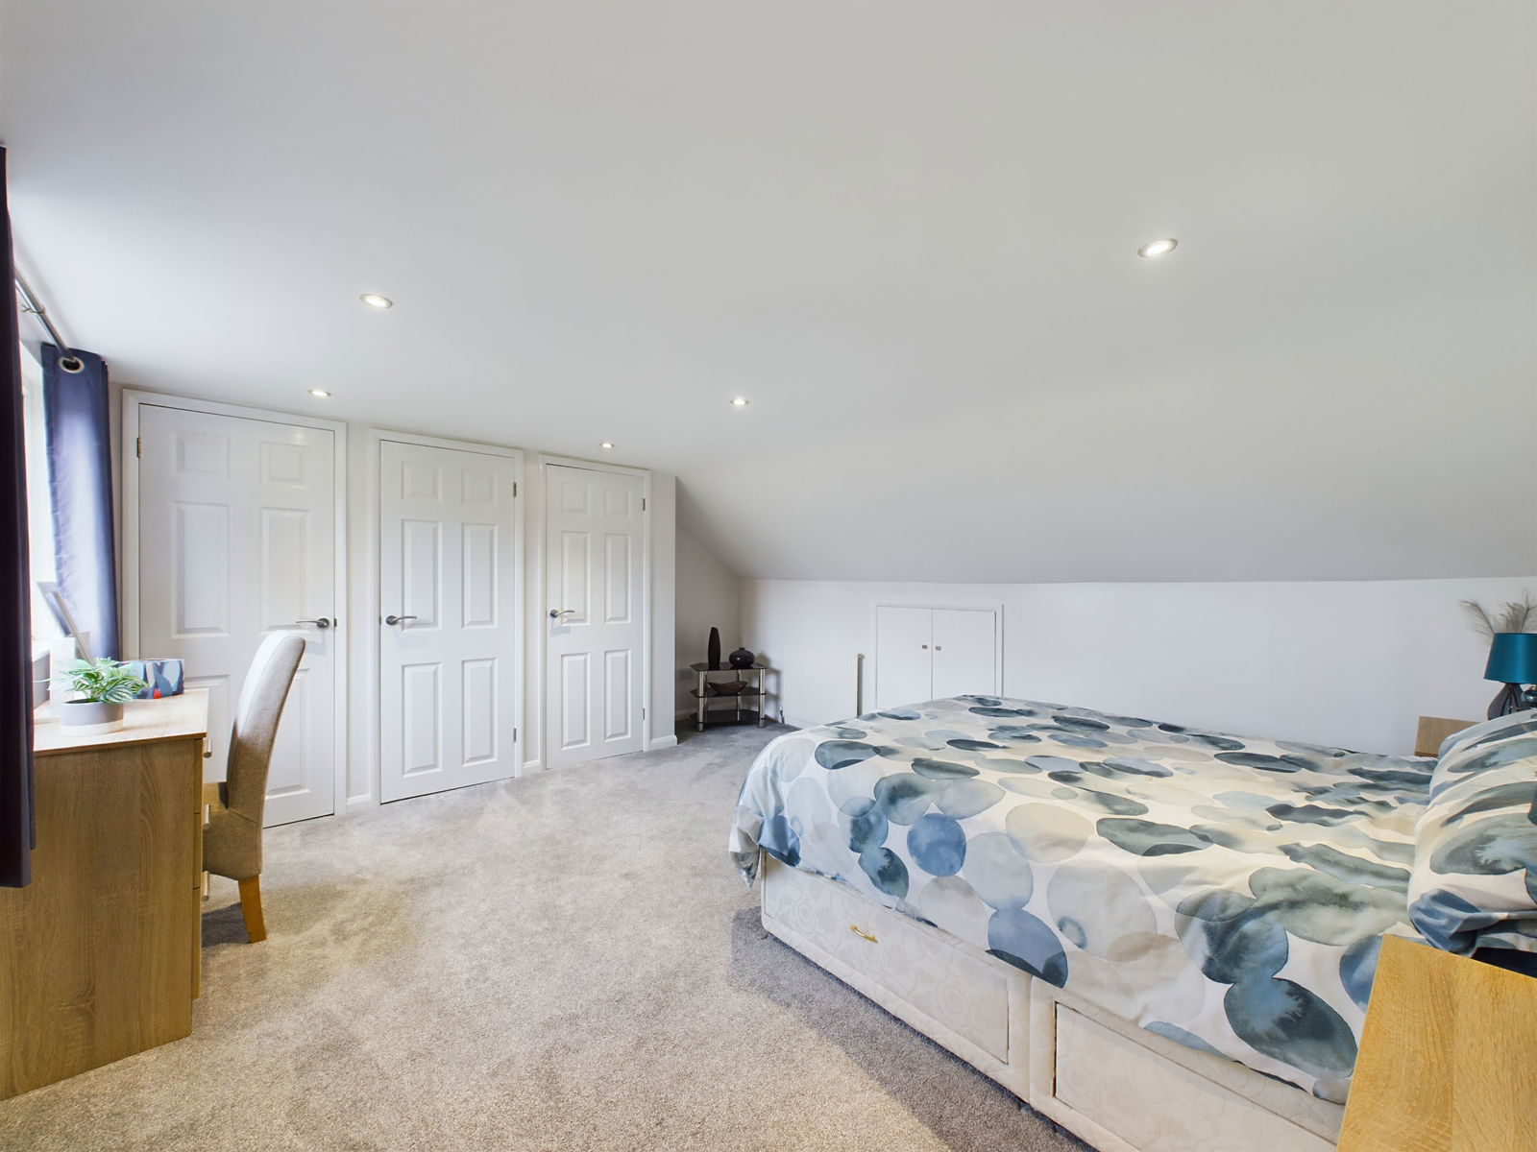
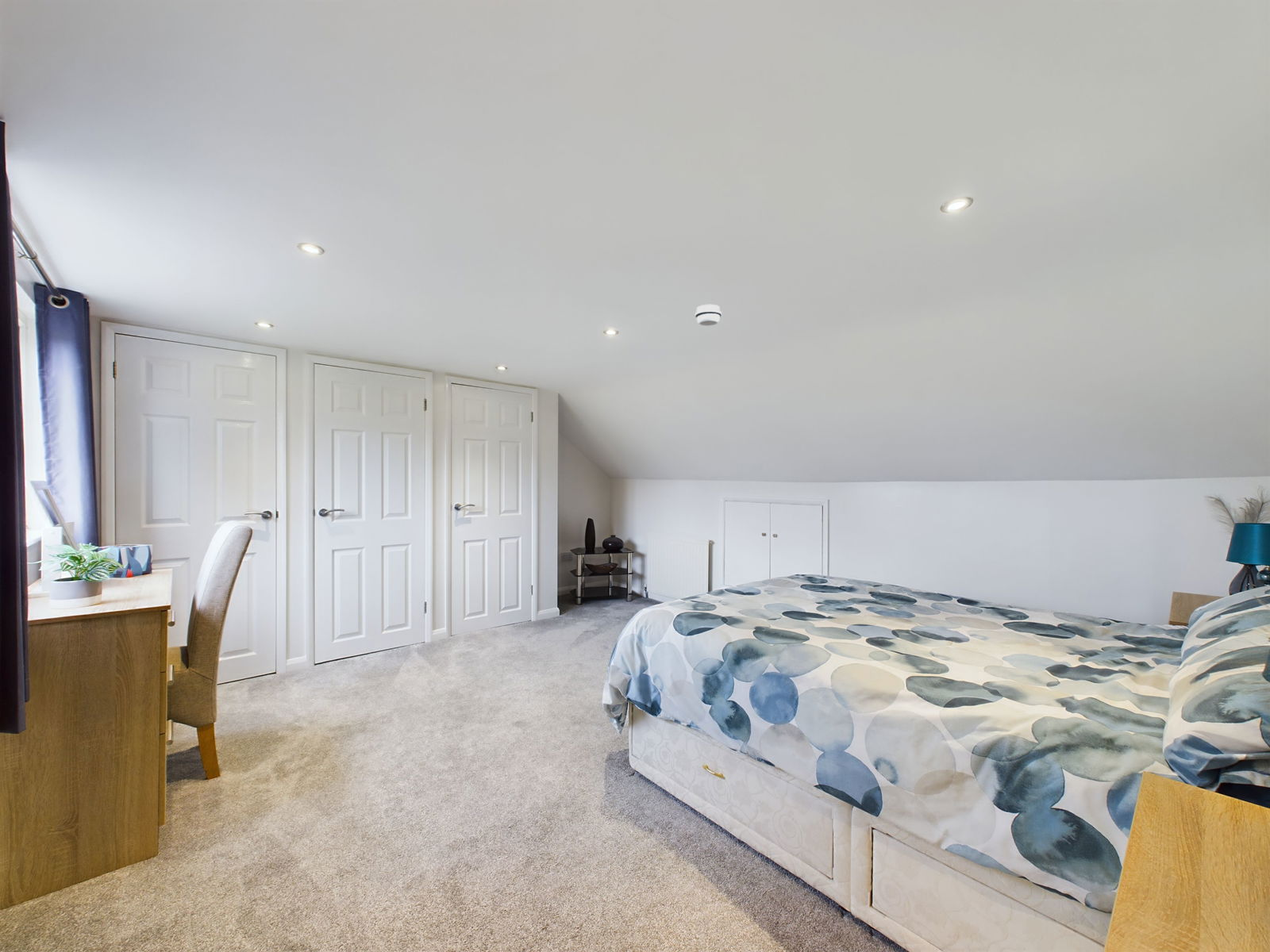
+ smoke detector (708, 315)
